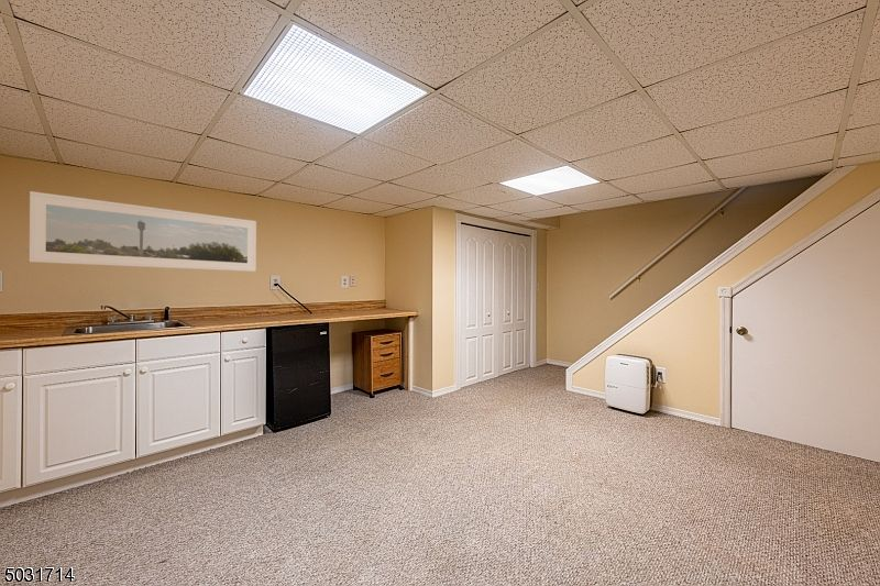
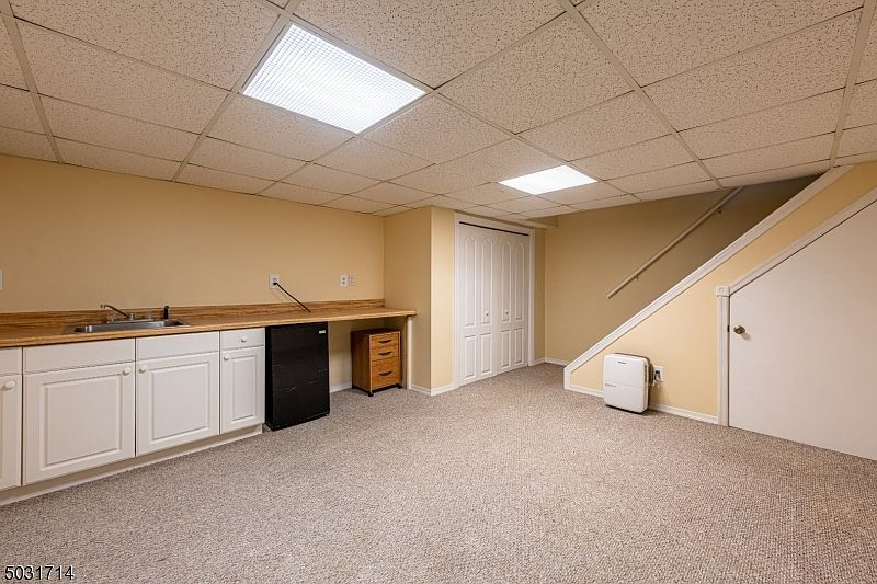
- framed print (161, 237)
